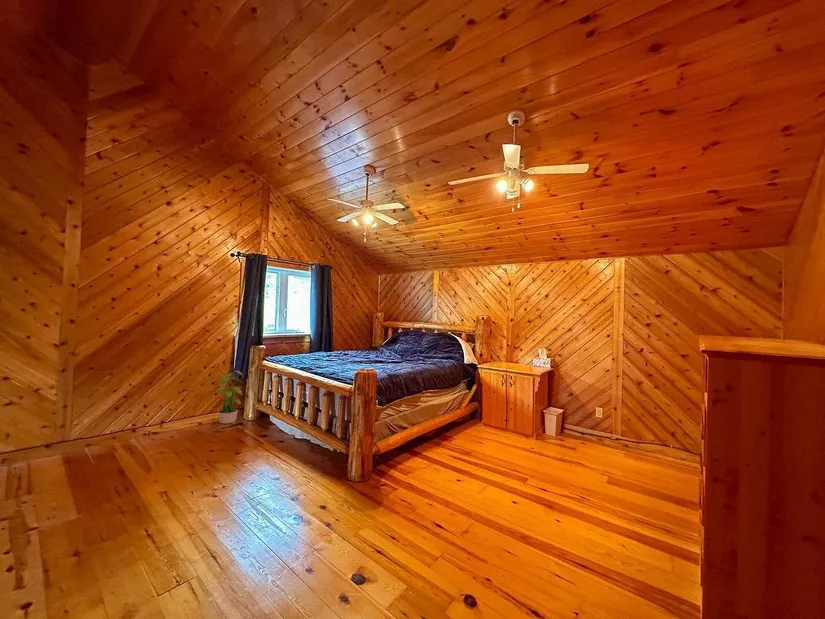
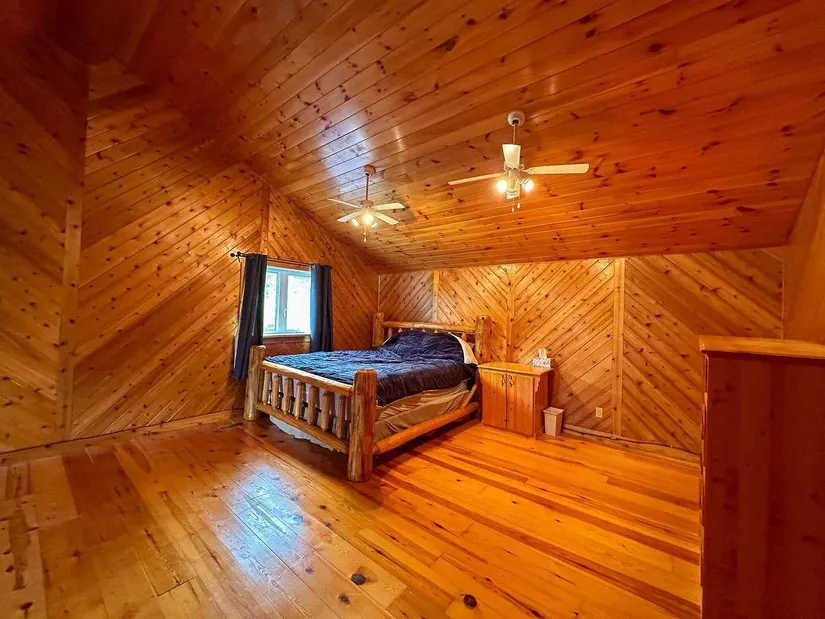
- potted plant (224, 397)
